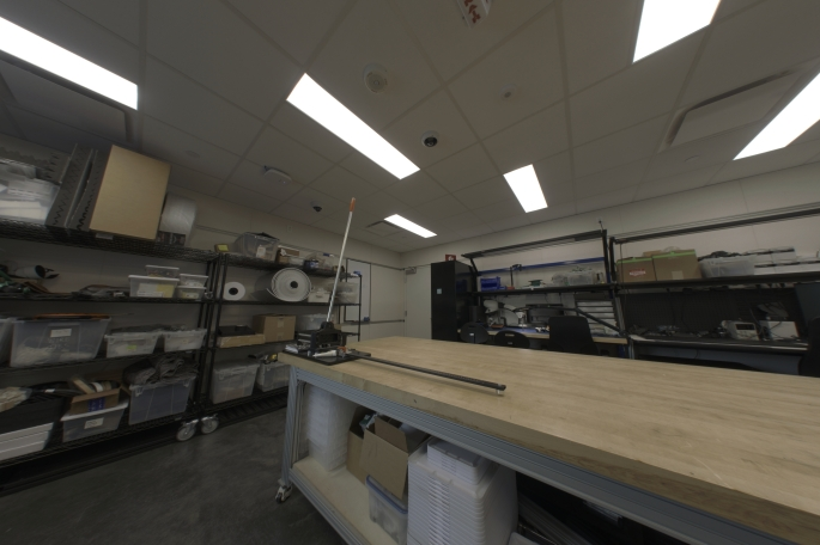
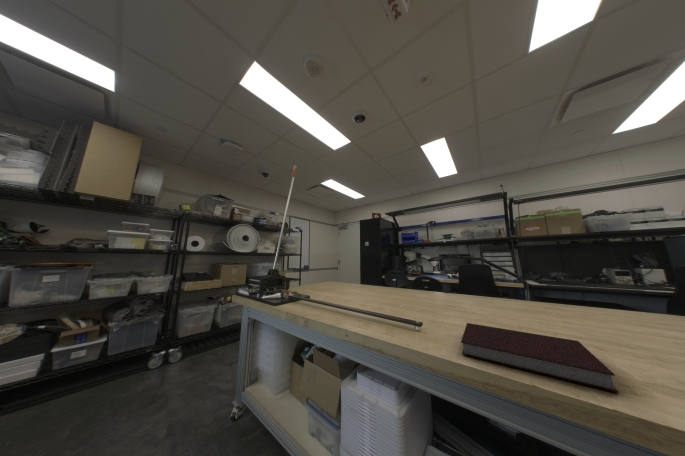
+ notebook (520, 347)
